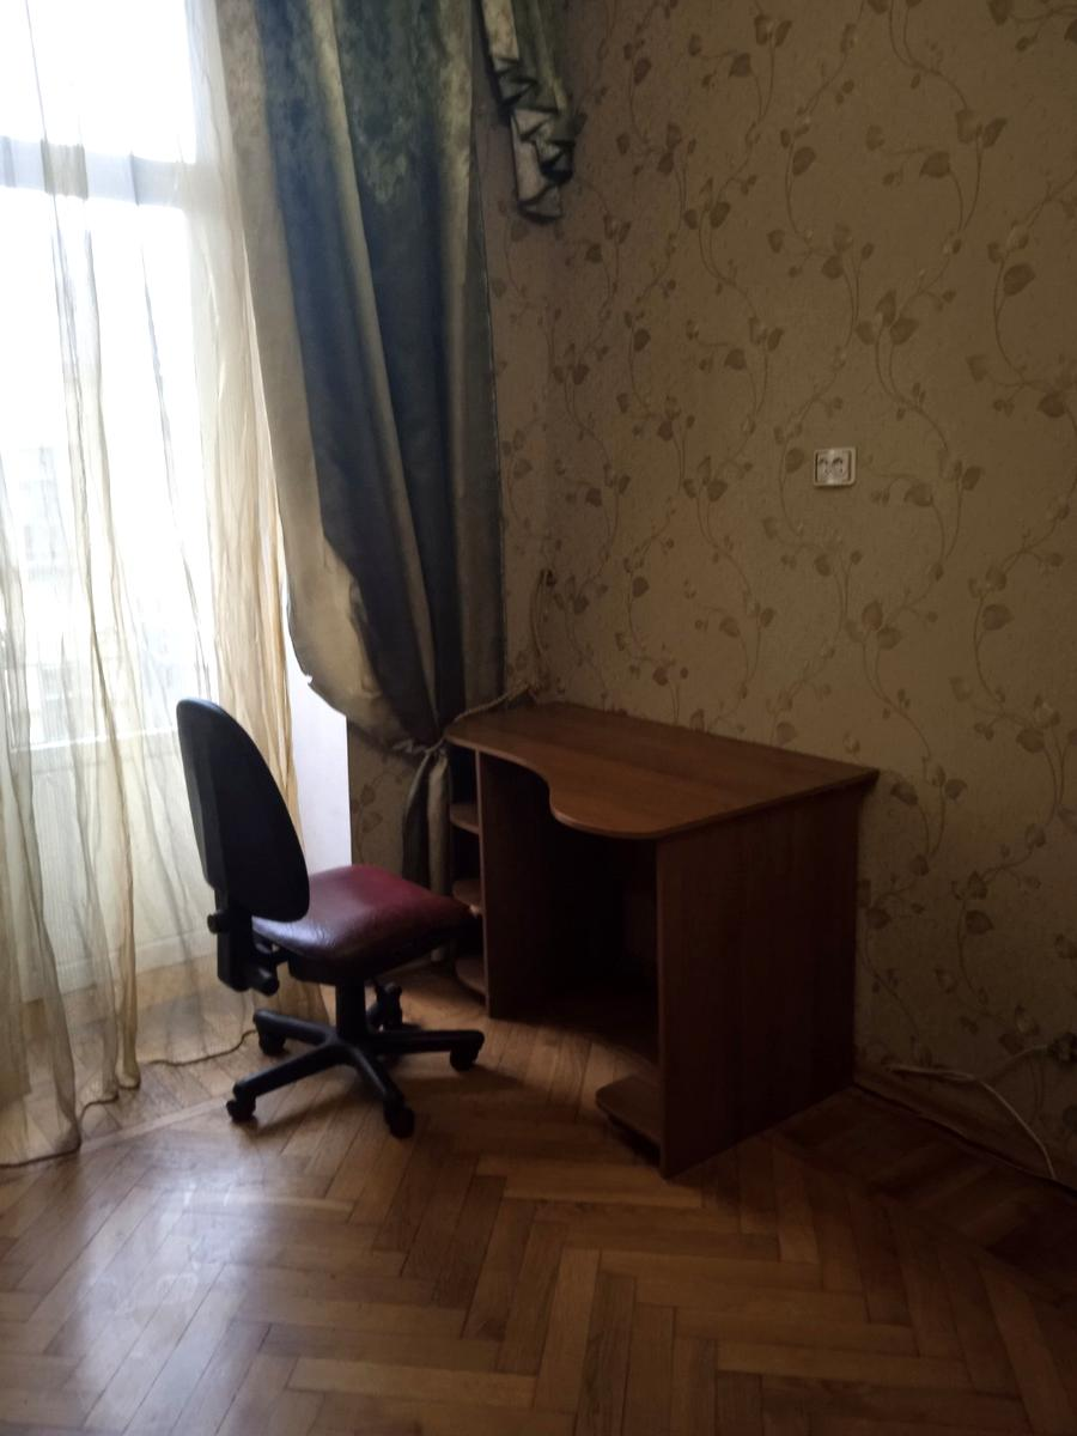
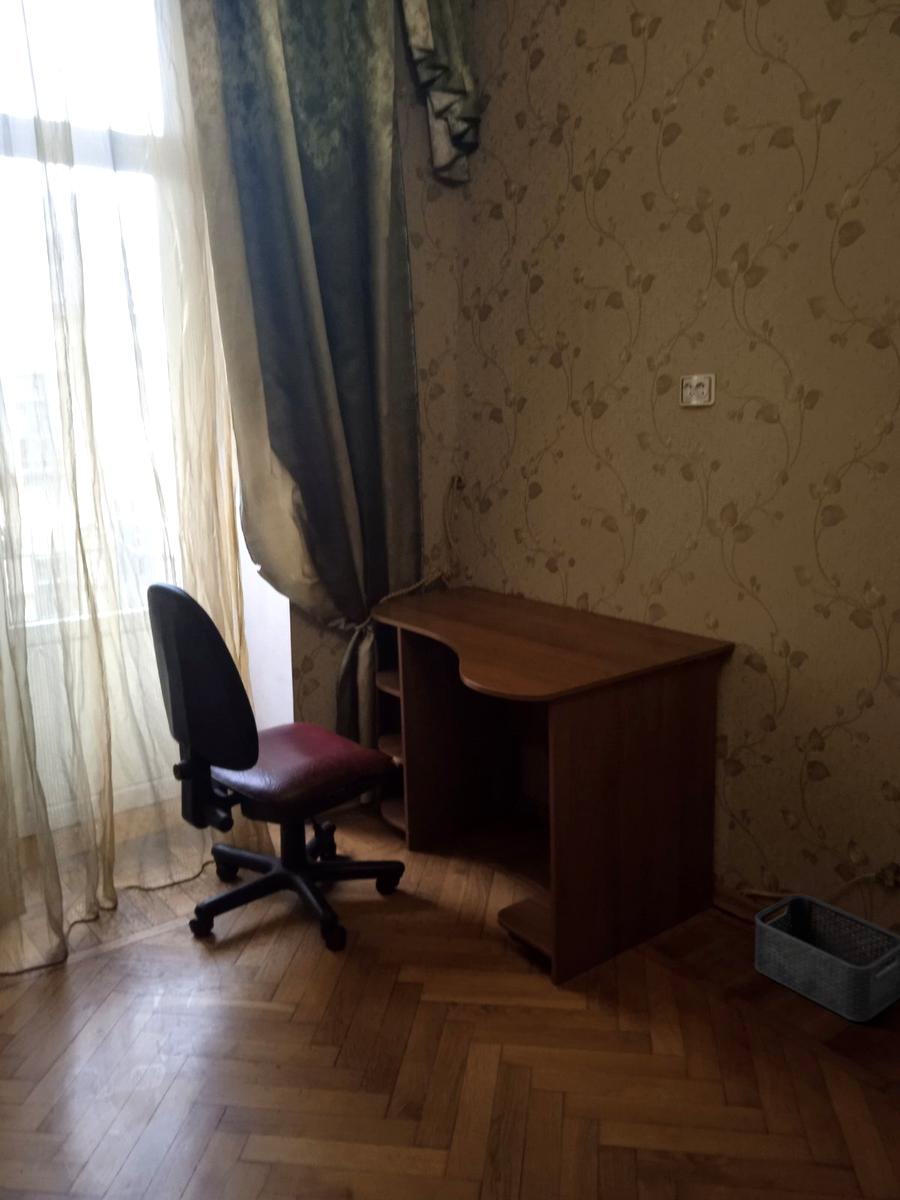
+ storage bin (827, 954)
